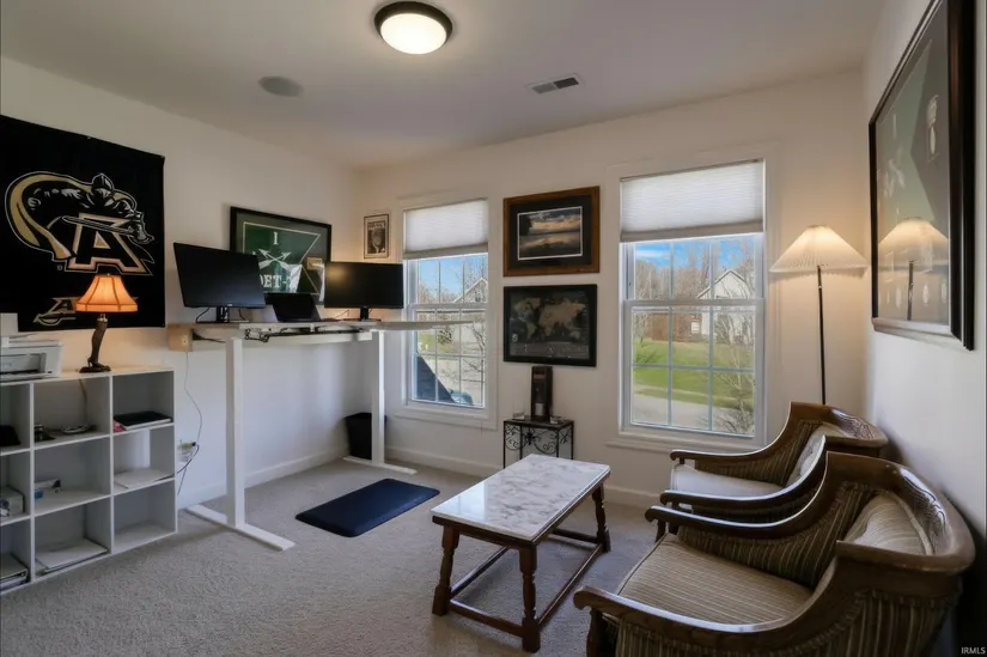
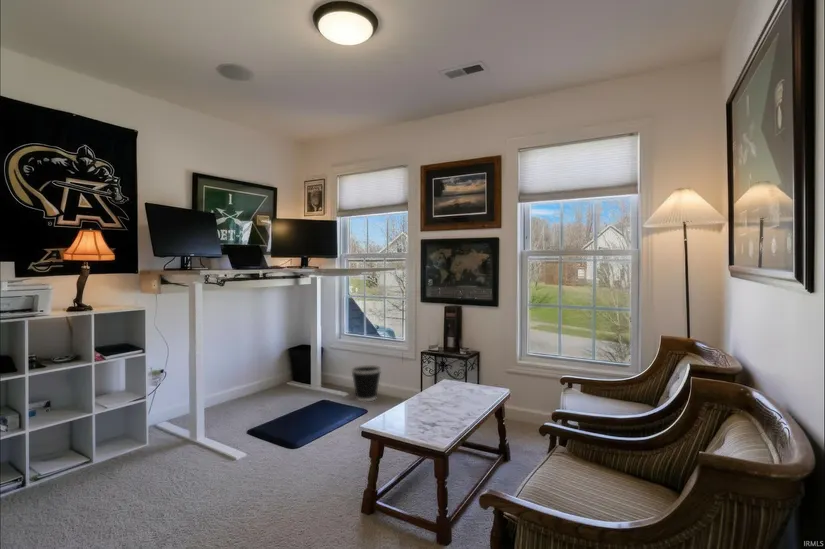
+ wastebasket (366, 383)
